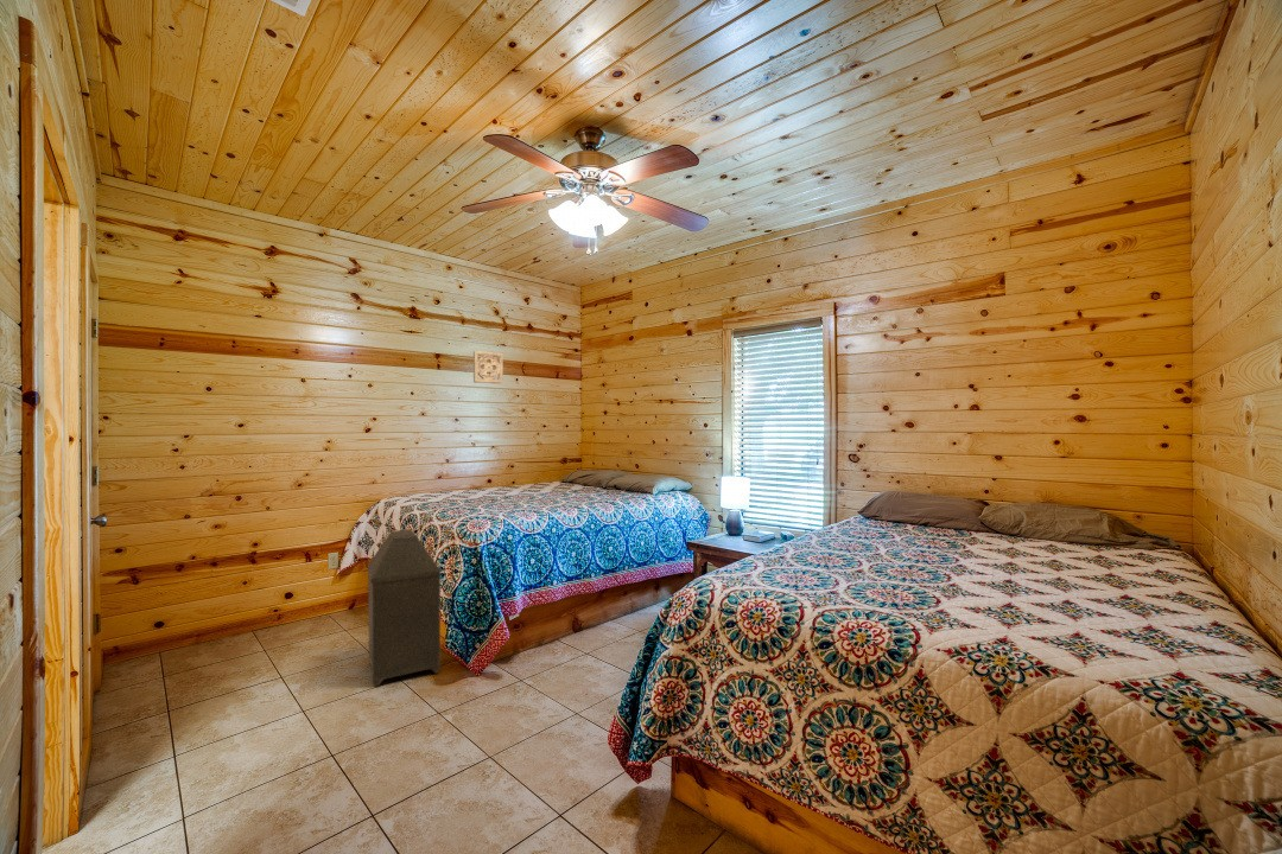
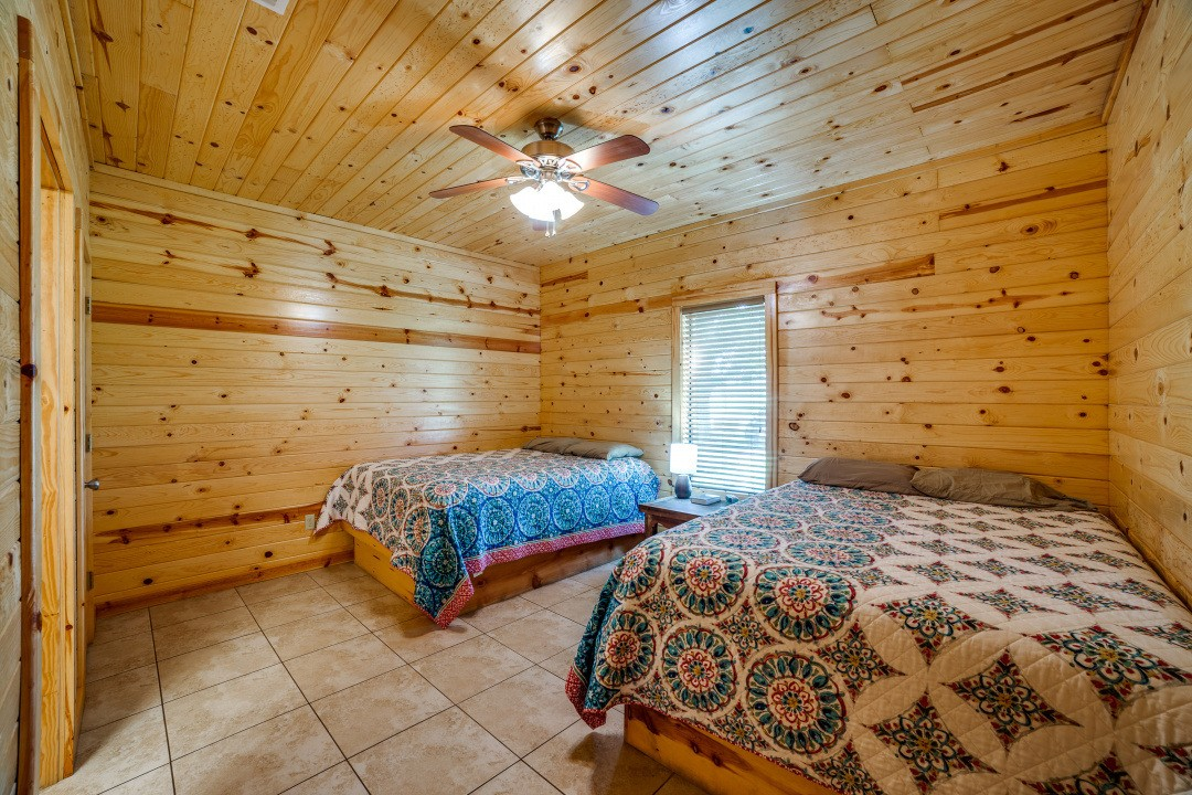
- trash can (402, 600)
- wall ornament (488, 368)
